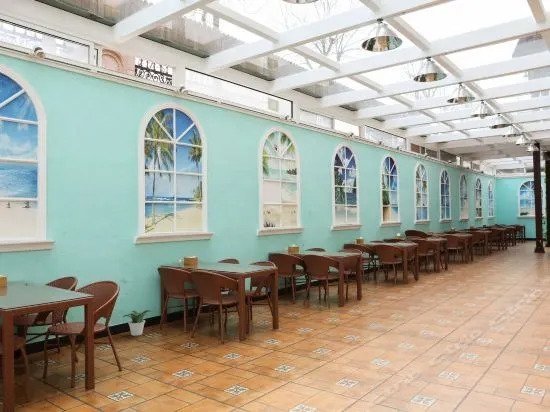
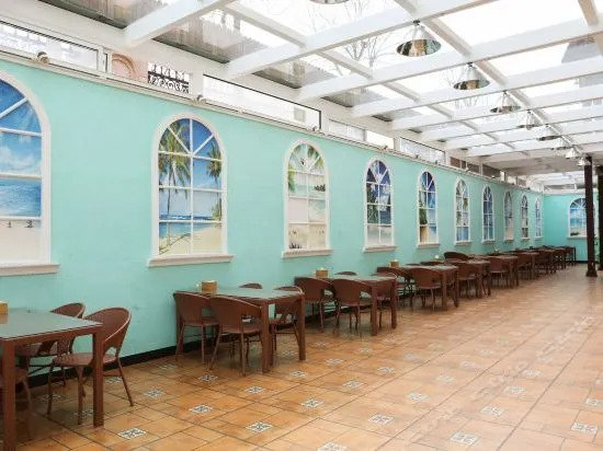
- potted plant (138, 322)
